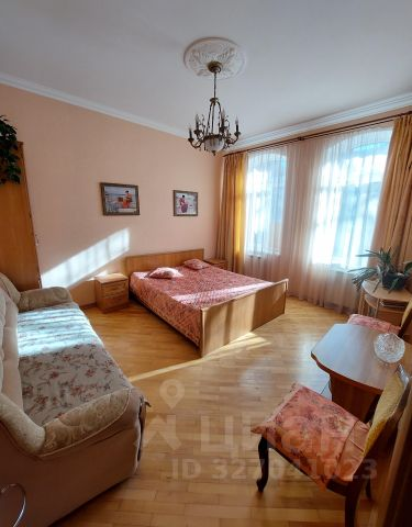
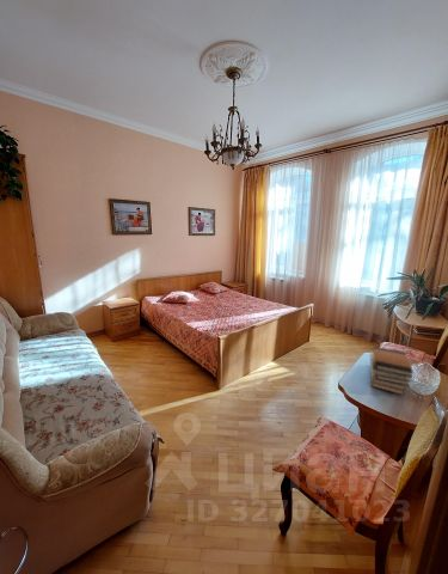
+ book stack (388, 368)
